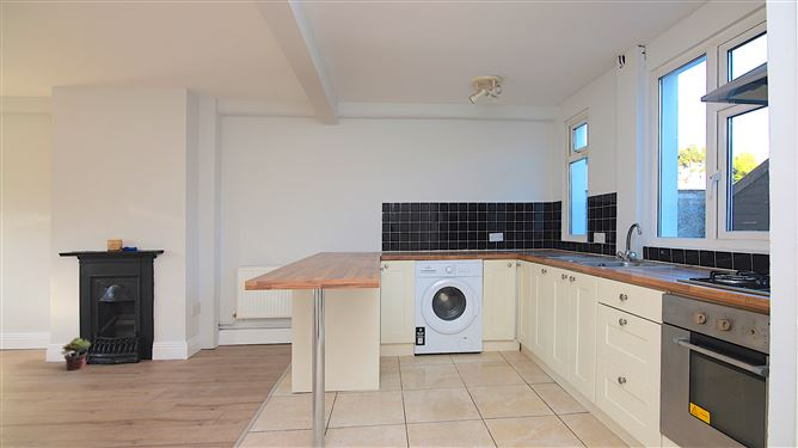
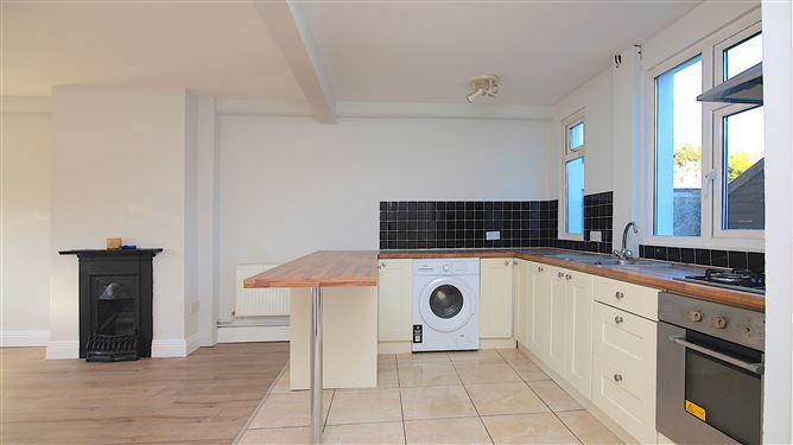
- potted plant (76, 351)
